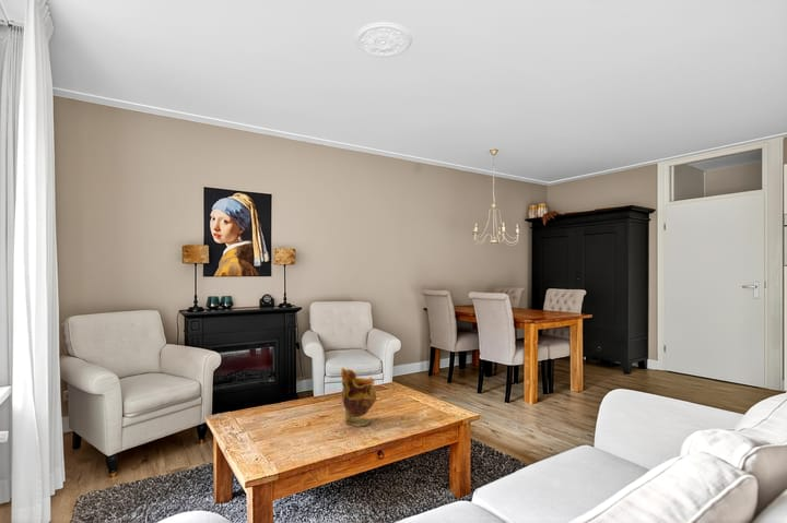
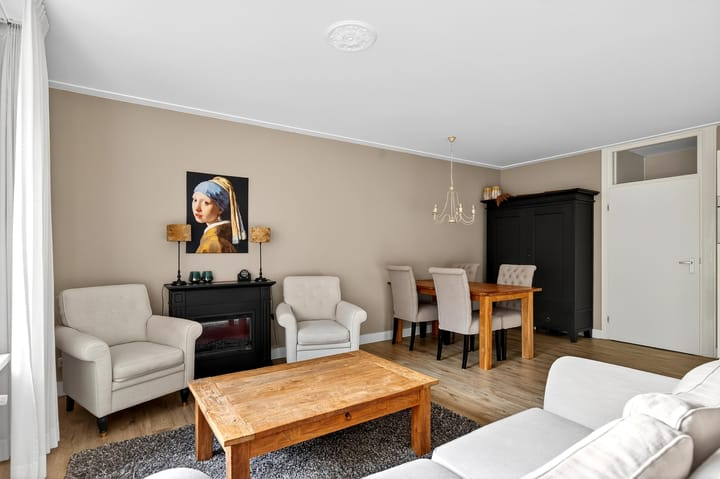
- vase (359, 393)
